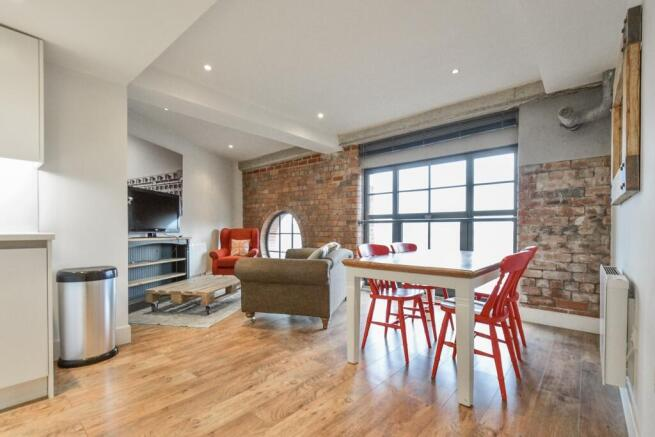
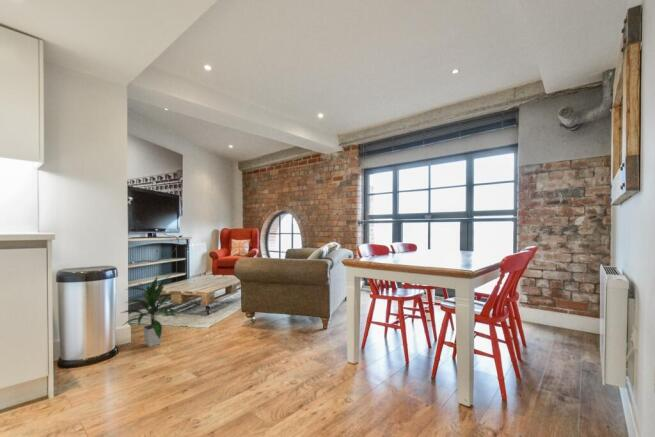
+ indoor plant (152, 311)
